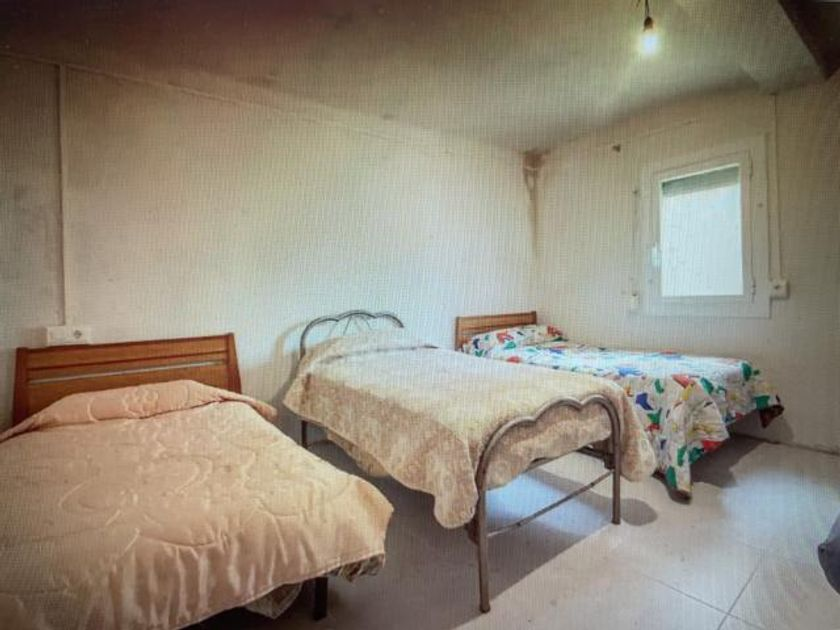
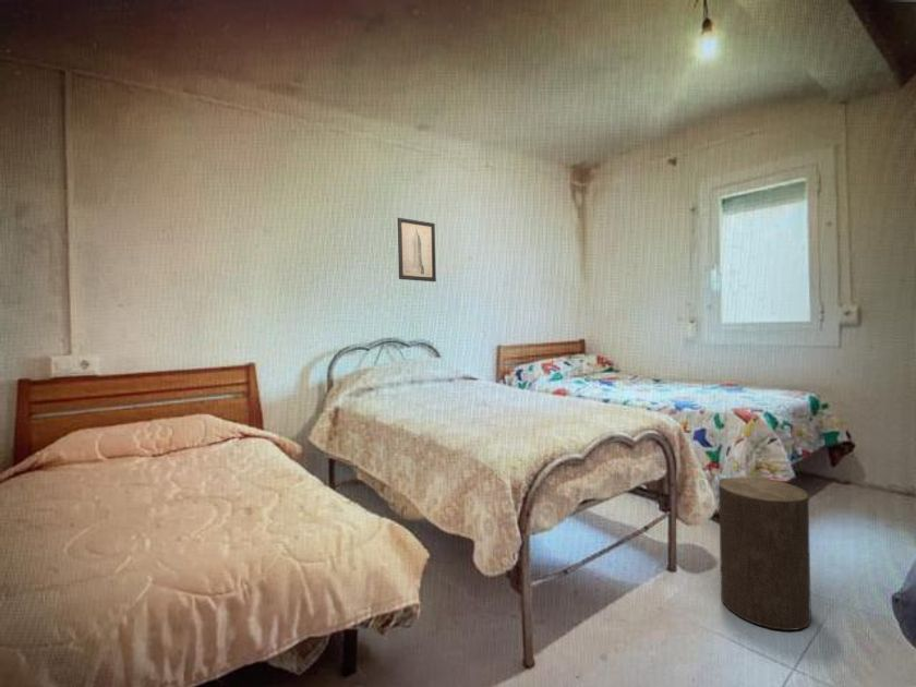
+ stool (762, 547)
+ wall art (417, 250)
